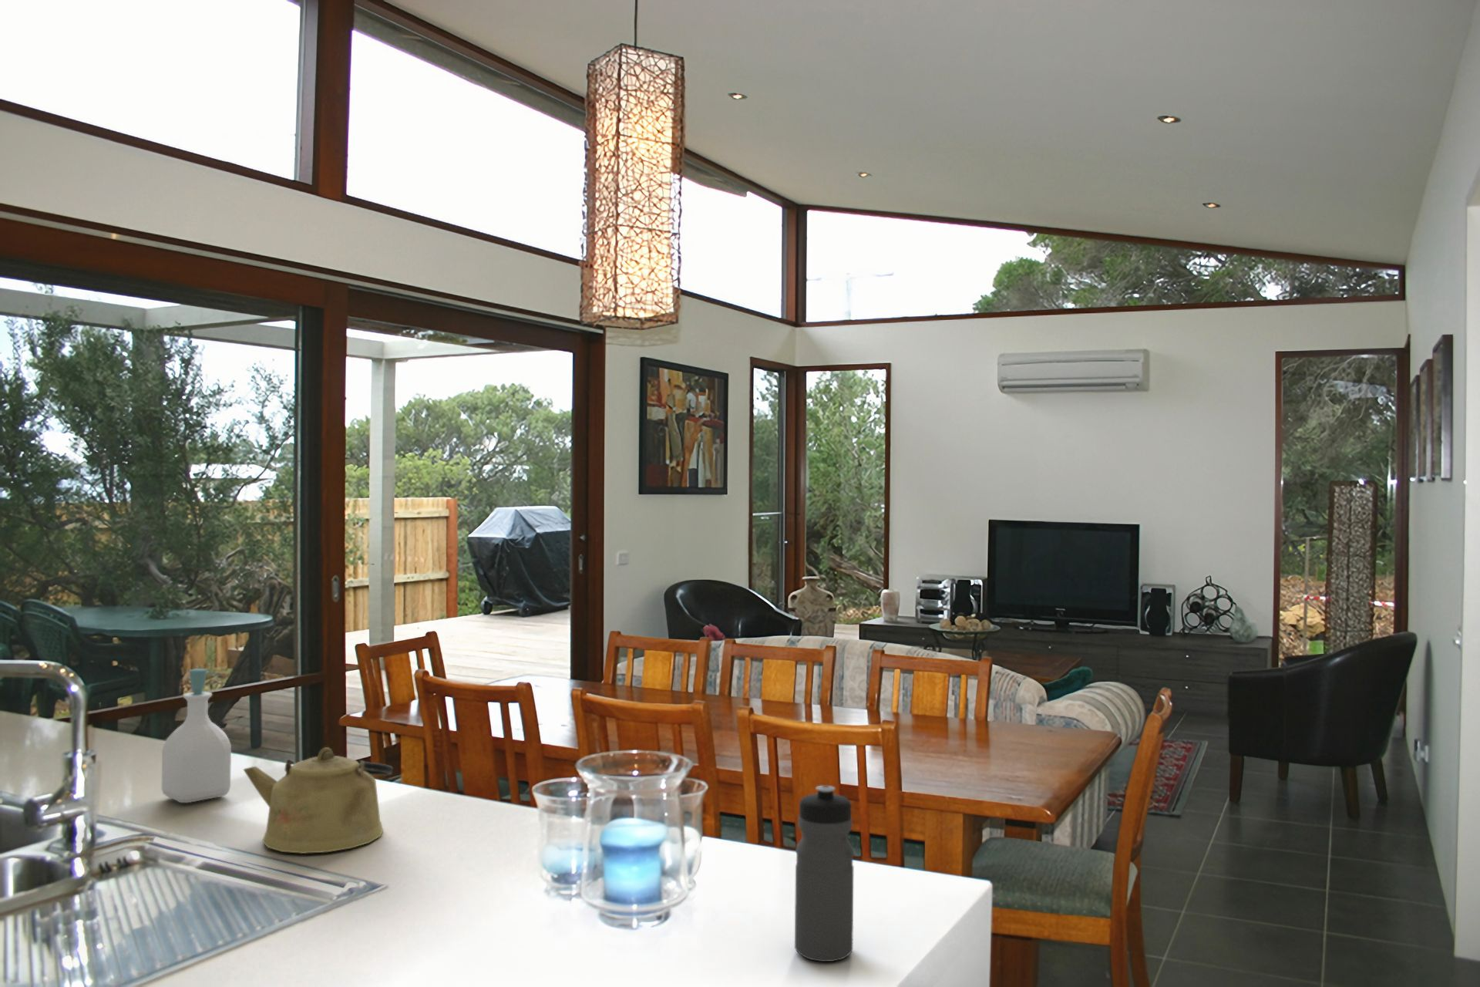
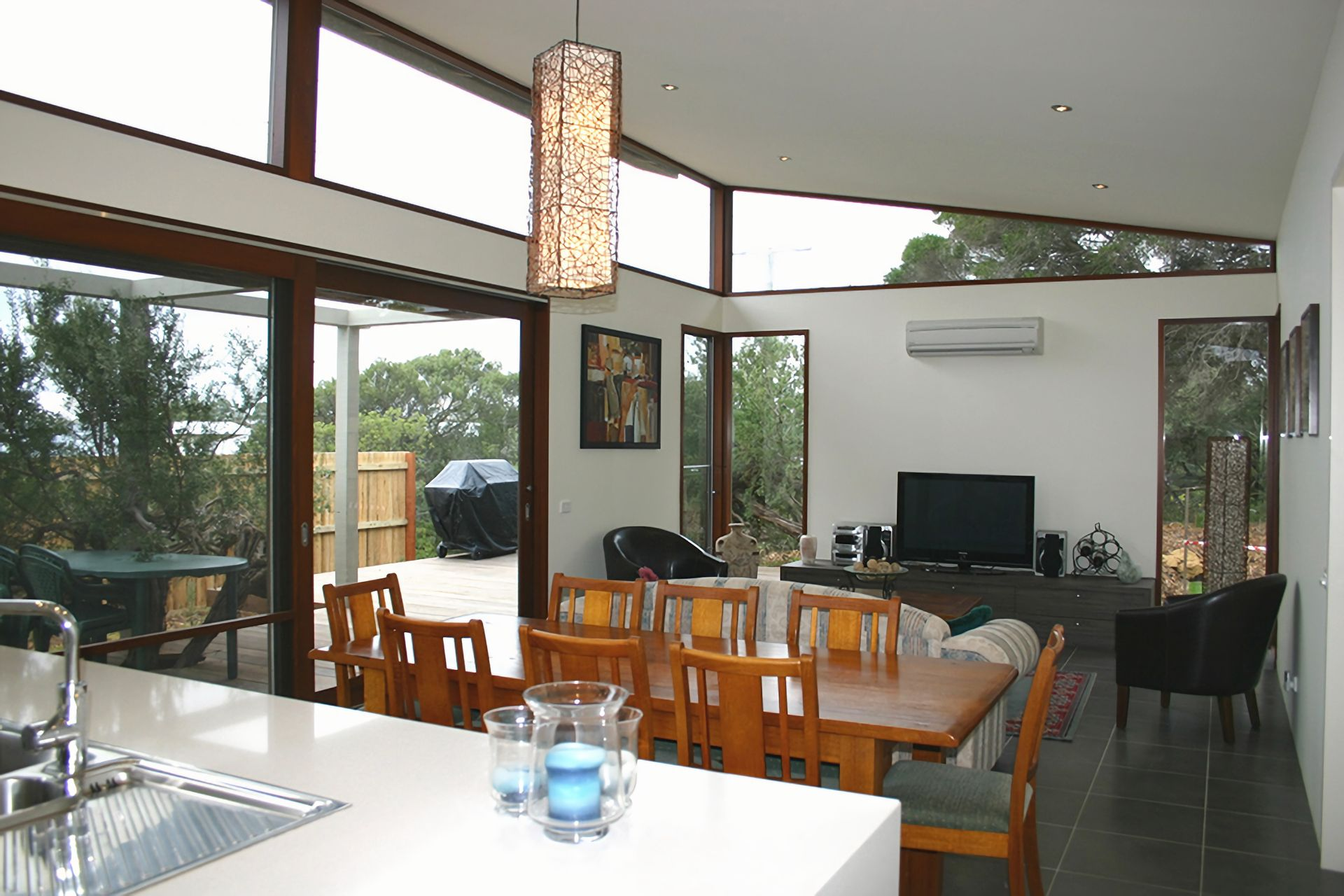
- kettle (313, 791)
- soap bottle (196, 733)
- water bottle (824, 868)
